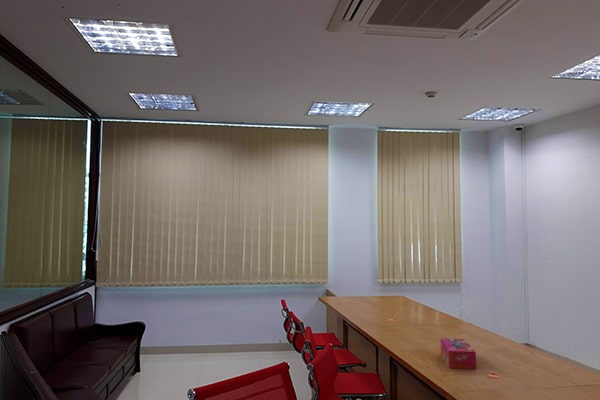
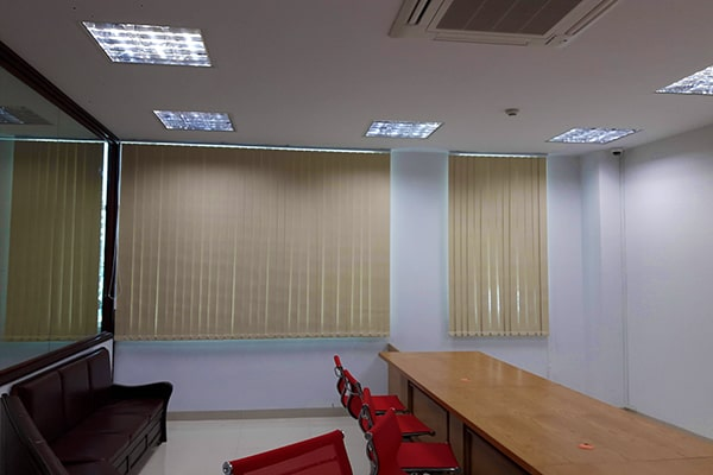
- tissue box (457, 352)
